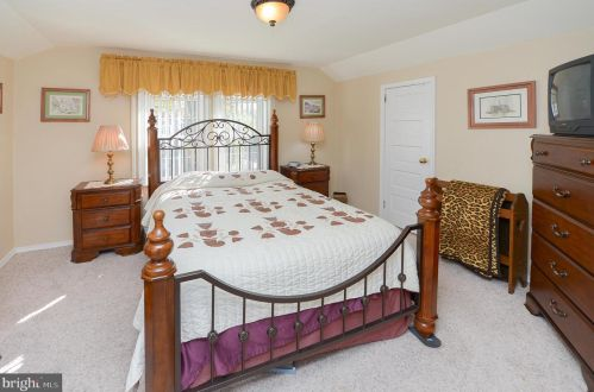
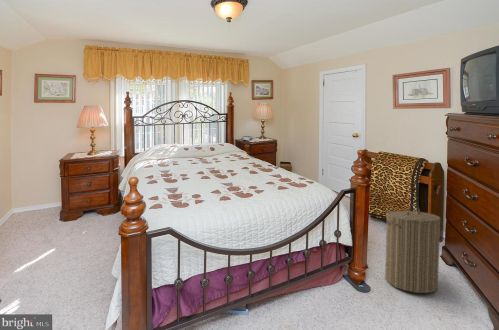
+ laundry hamper (411, 243)
